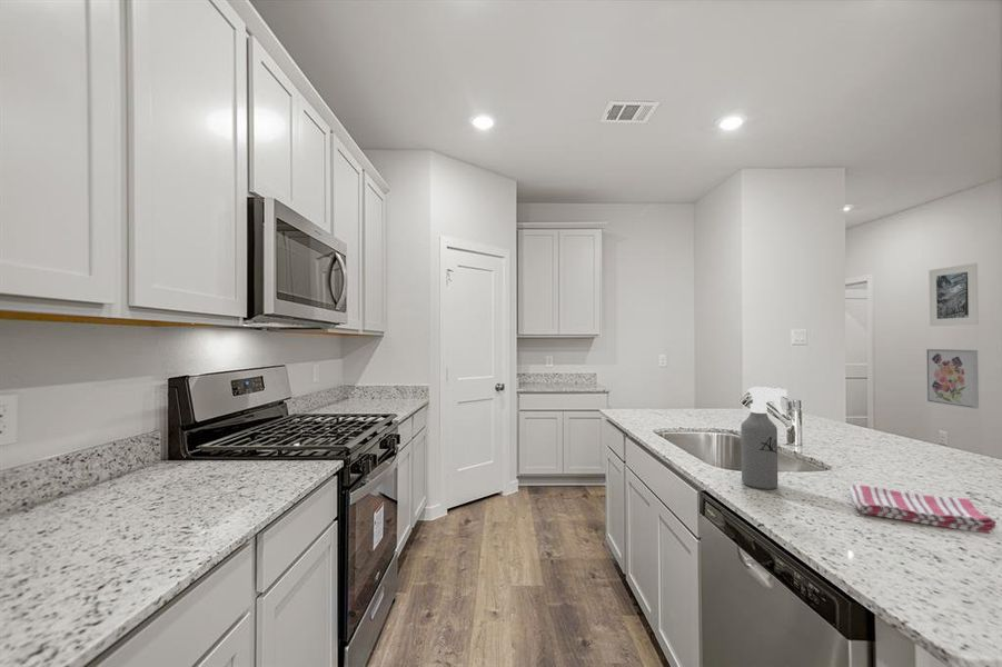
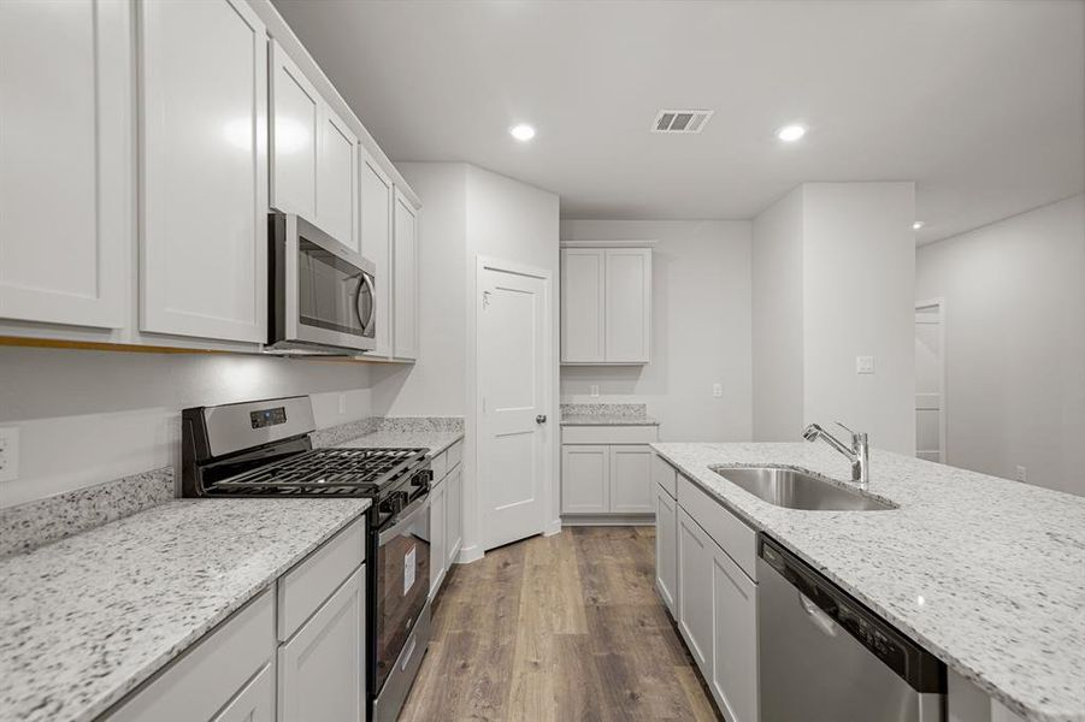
- spray bottle (763, 436)
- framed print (952, 296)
- dish towel (913, 504)
- wall art (951, 377)
